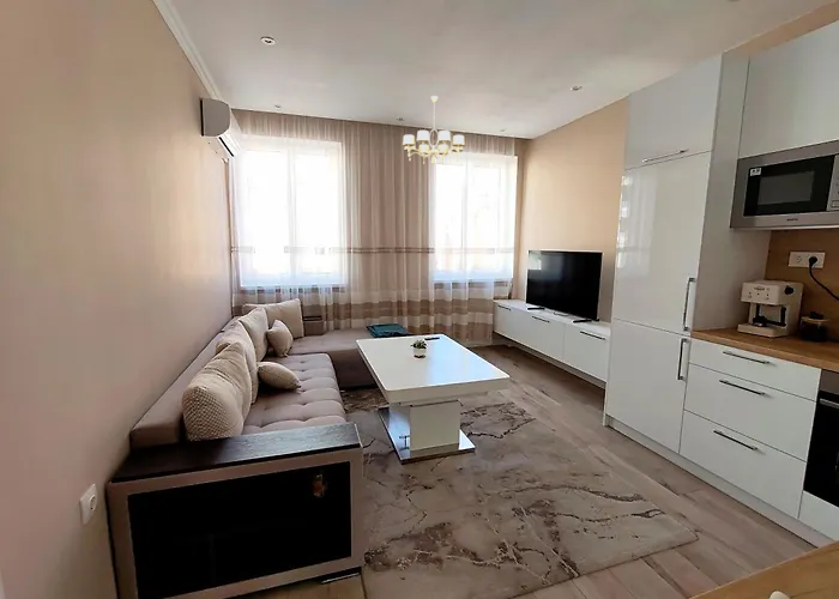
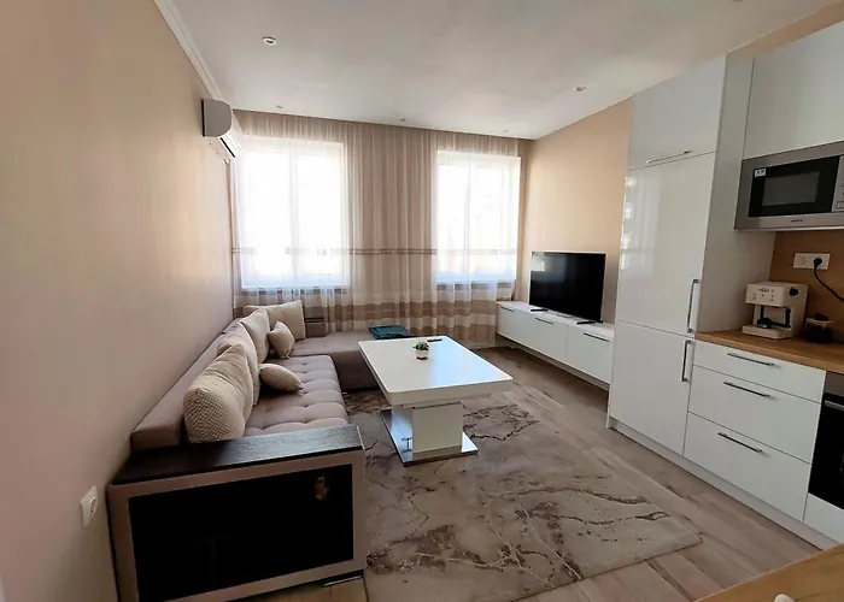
- chandelier (433, 131)
